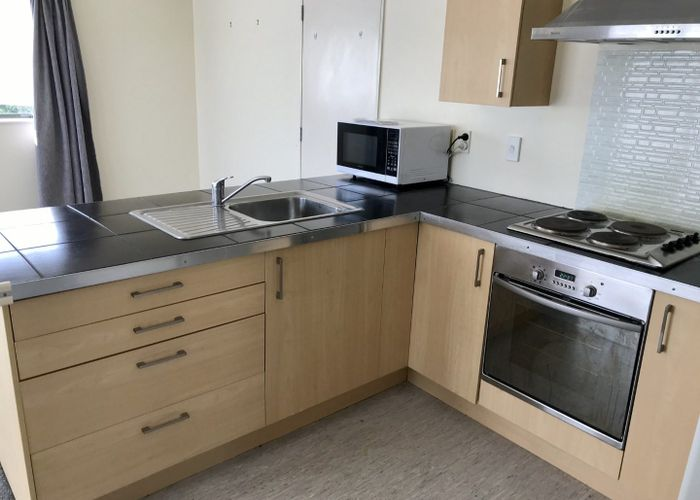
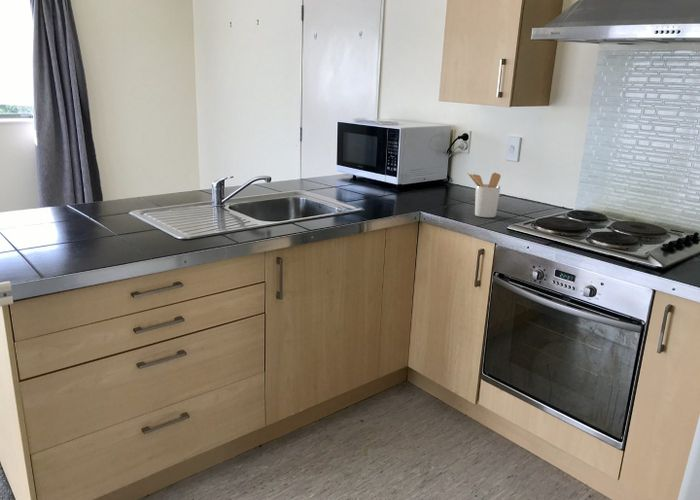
+ utensil holder (481, 193)
